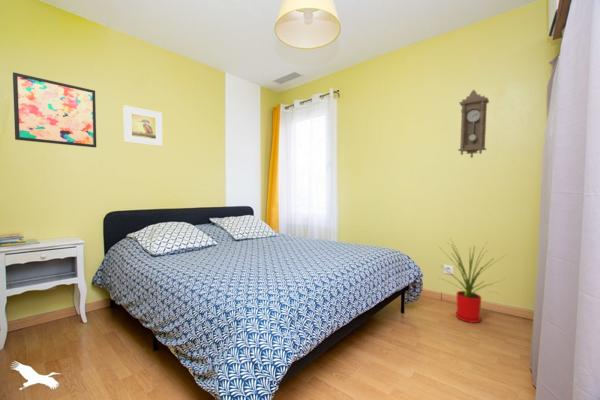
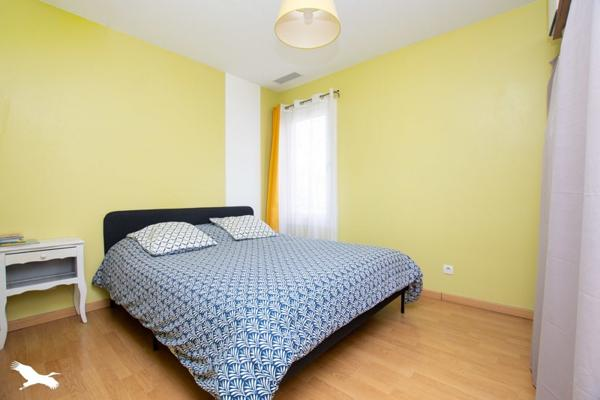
- wall art (58, 113)
- house plant (469, 279)
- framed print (143, 126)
- pendulum clock (473, 124)
